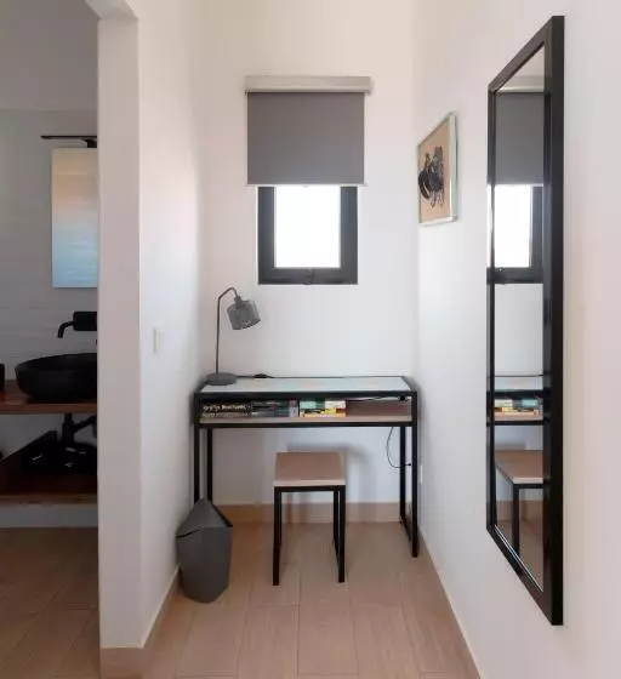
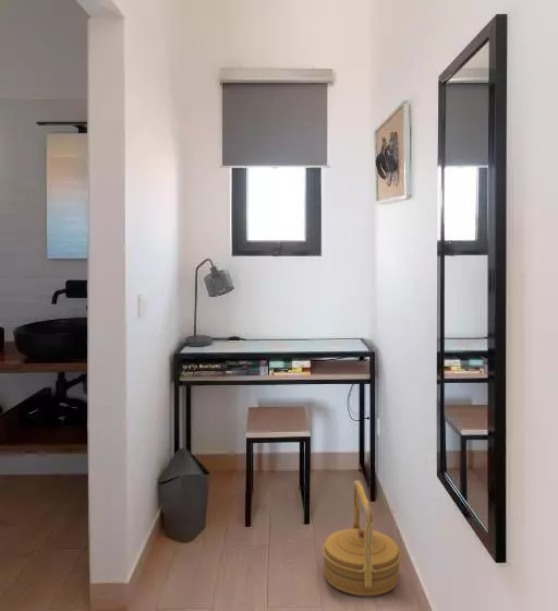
+ basket (361, 534)
